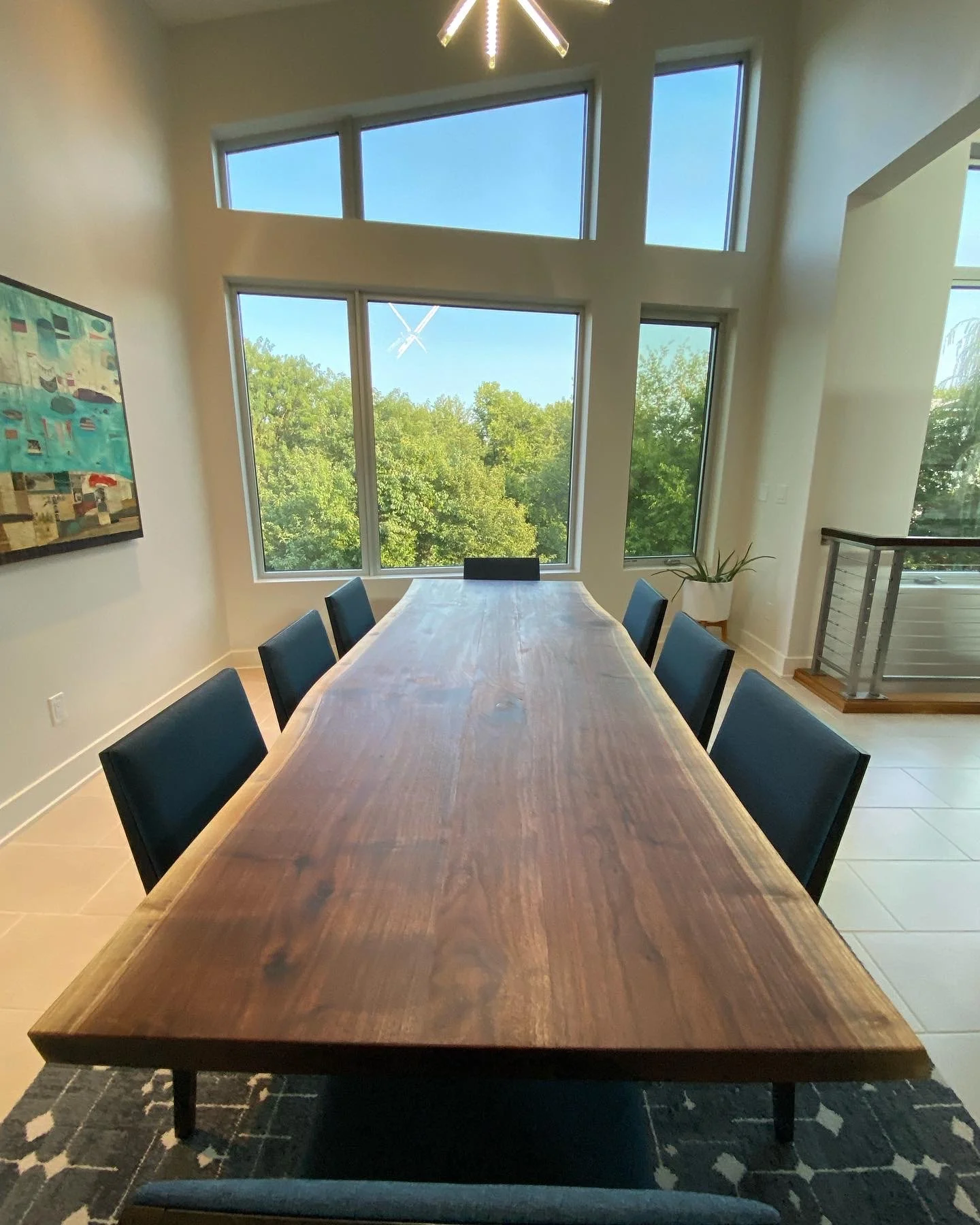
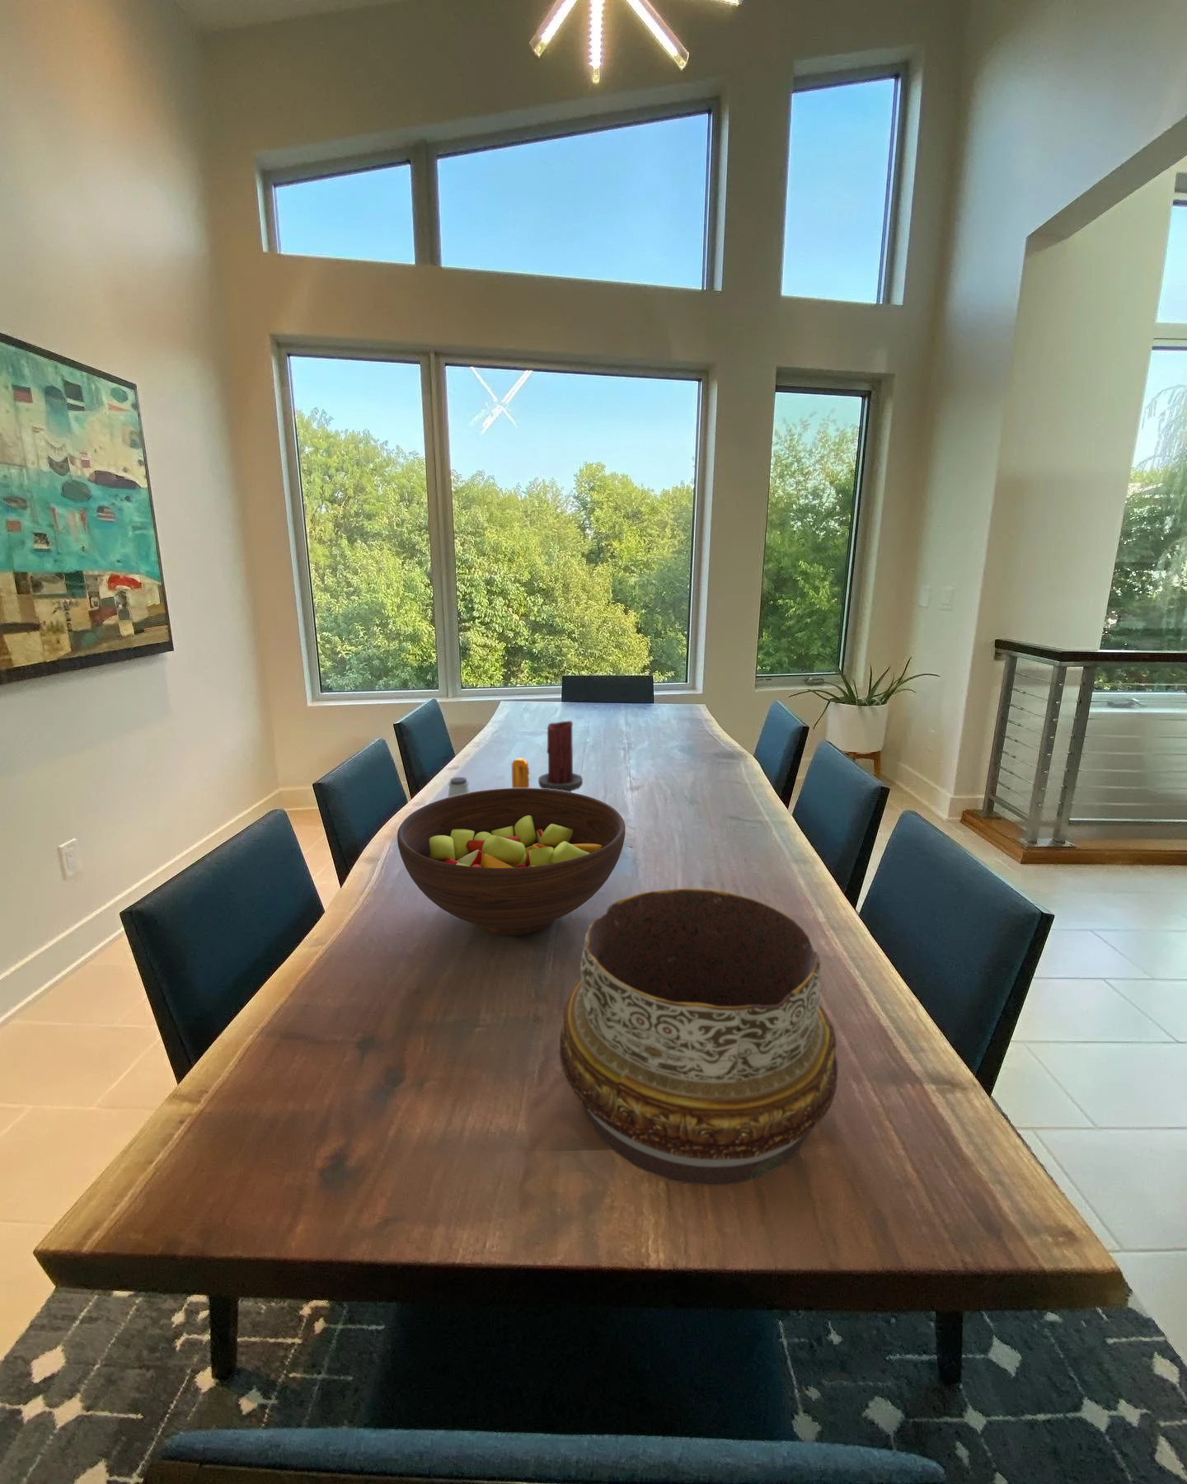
+ candle holder (561, 775)
+ saltshaker (457, 795)
+ decorative bowl (695, 1021)
+ fruit bowl (515, 870)
+ pepper shaker (520, 773)
